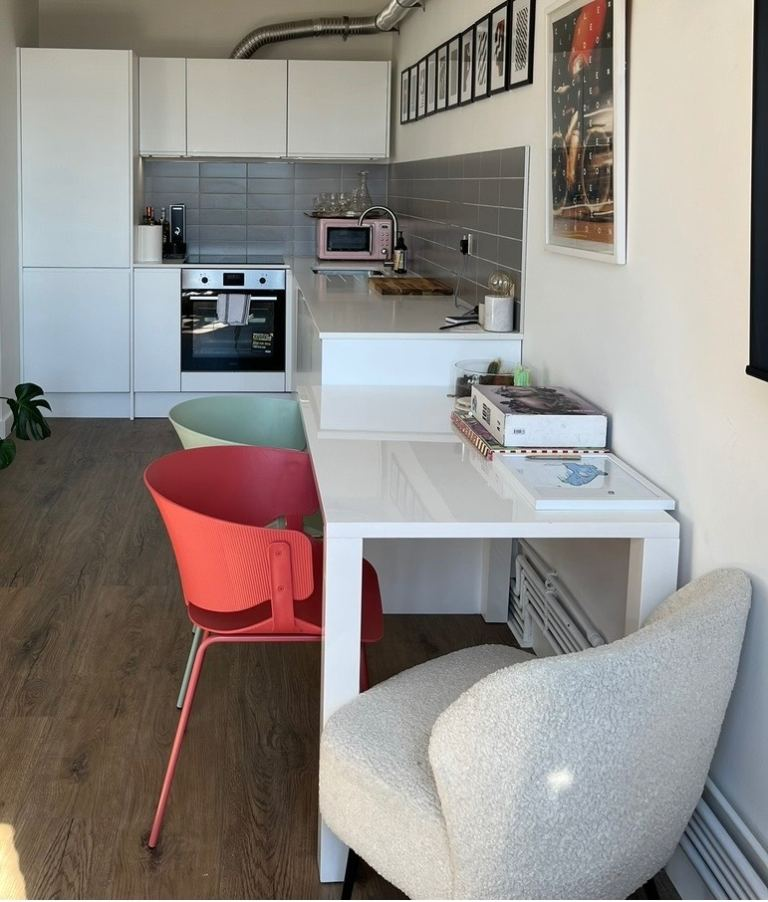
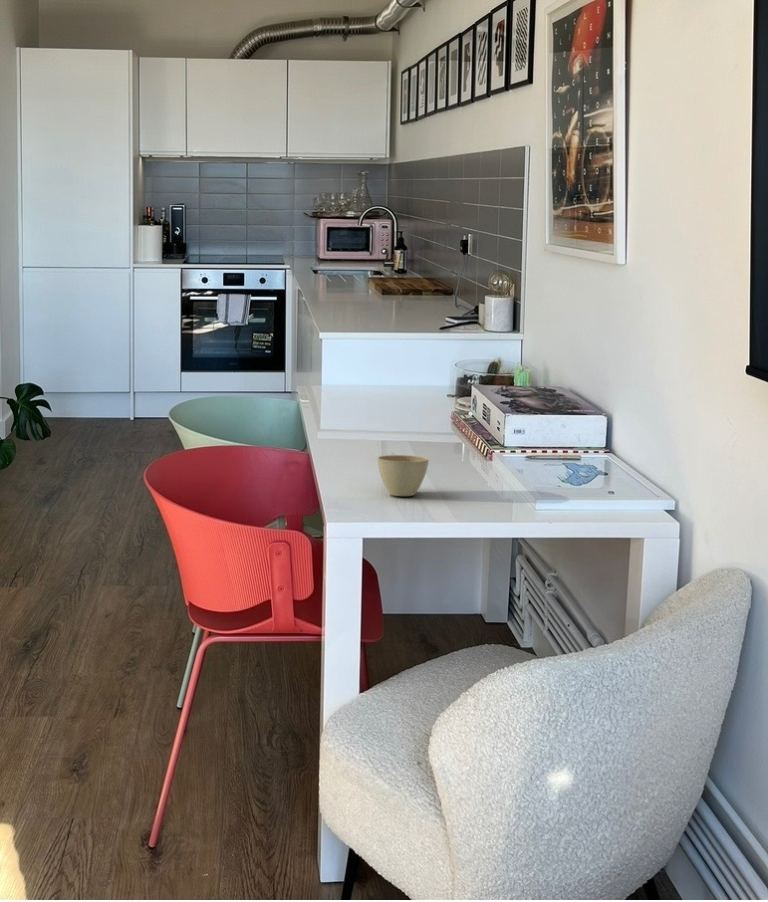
+ flower pot (402, 476)
